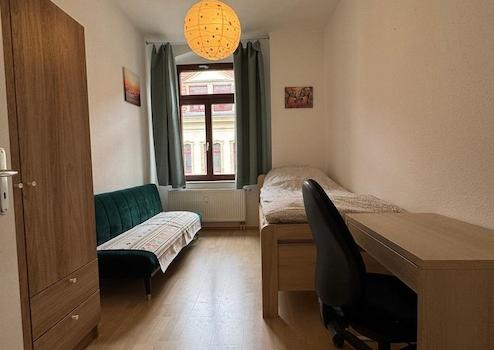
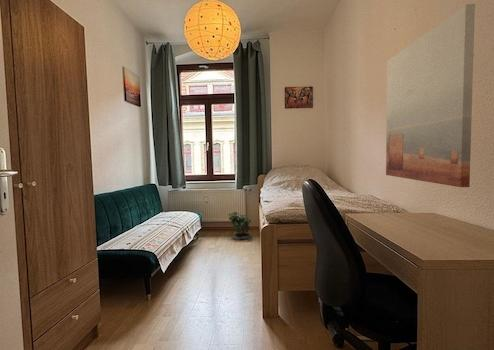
+ wall art (419, 110)
+ potted plant (240, 224)
